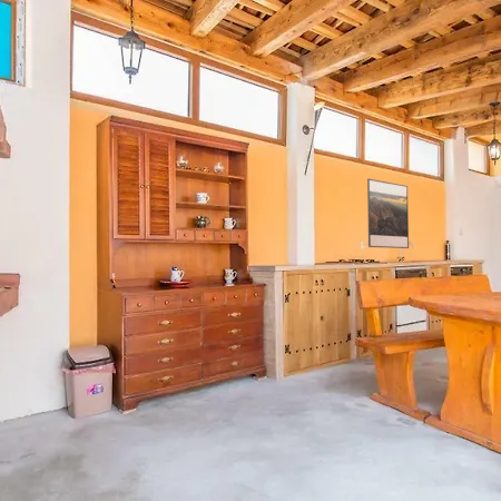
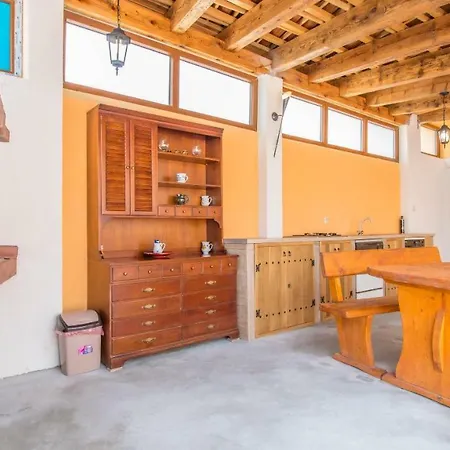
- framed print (389, 215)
